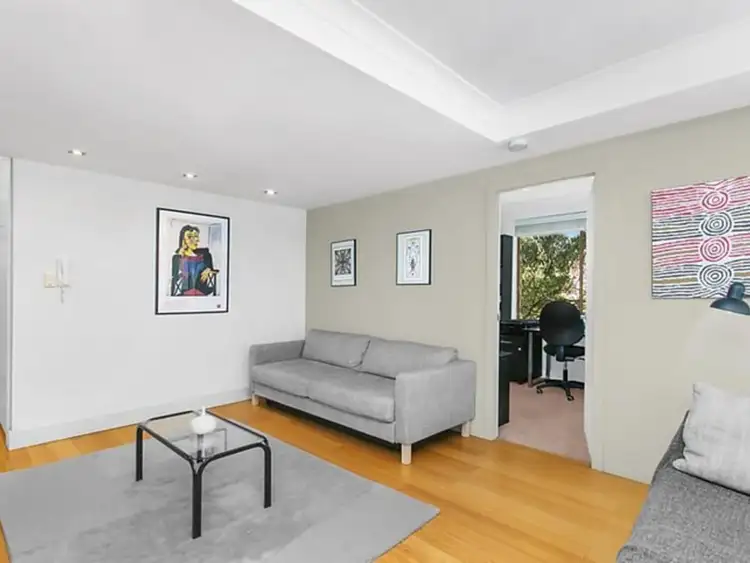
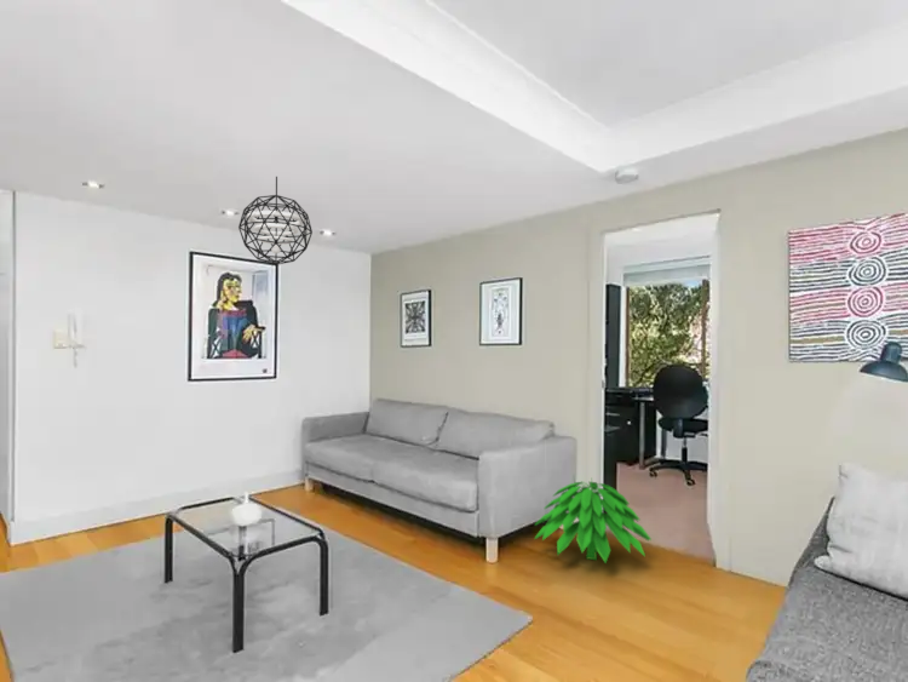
+ indoor plant (591, 516)
+ pendant light (276, 220)
